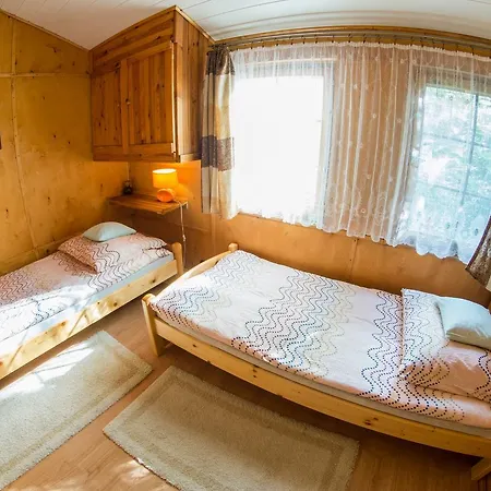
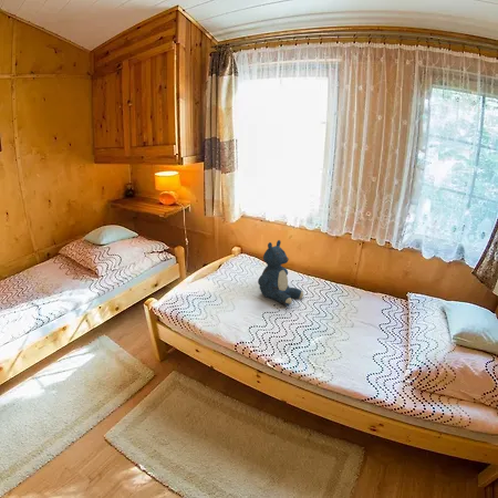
+ teddy bear (281, 271)
